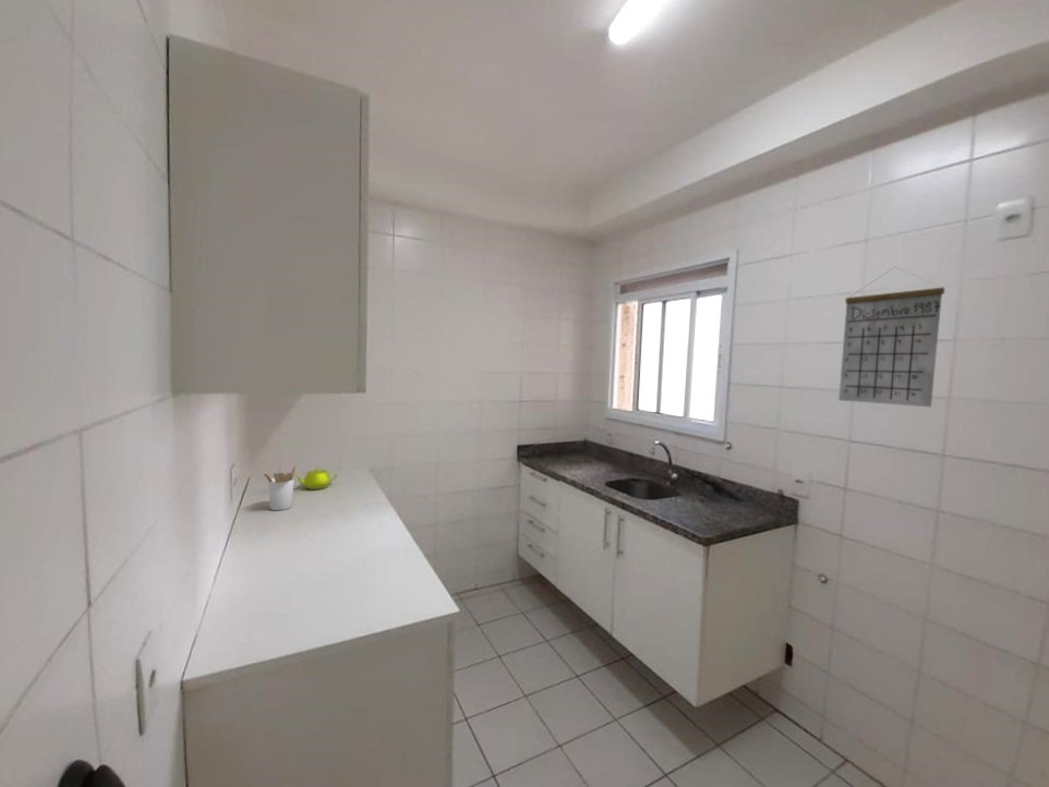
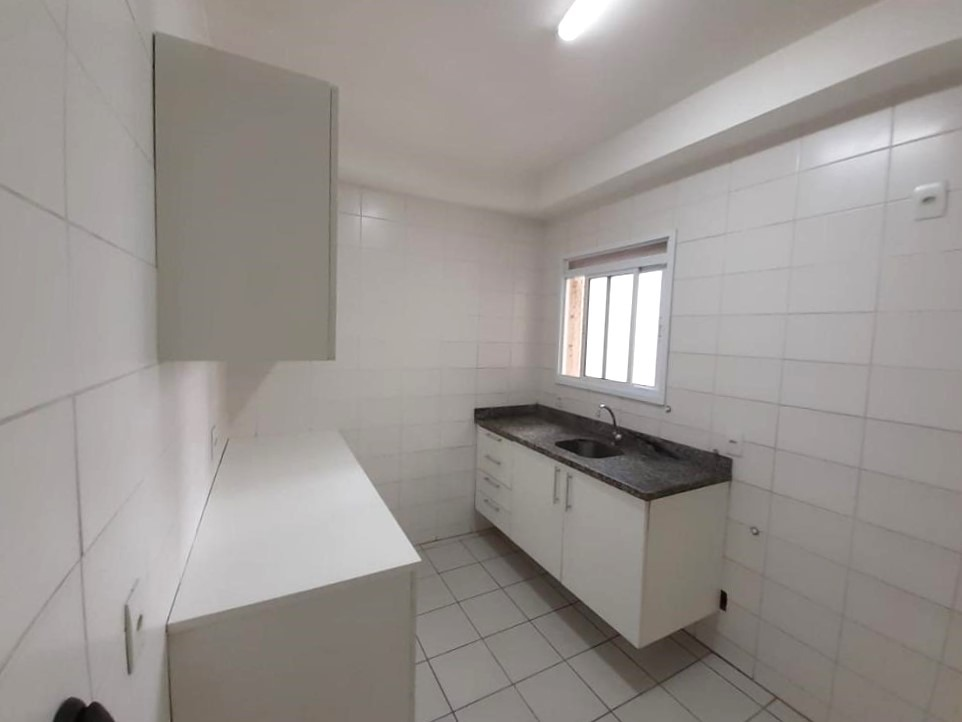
- utensil holder (281, 487)
- calendar (888, 335)
- teapot (315, 477)
